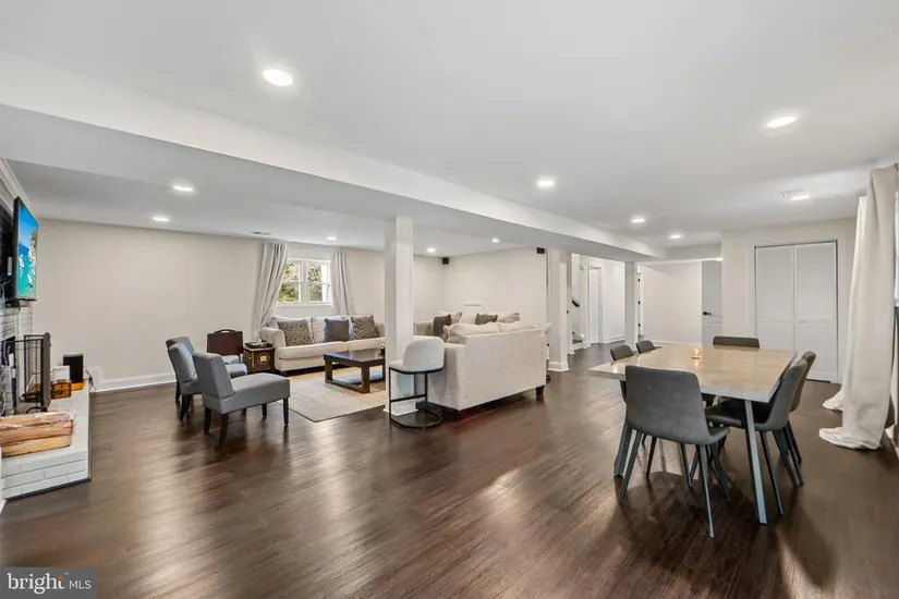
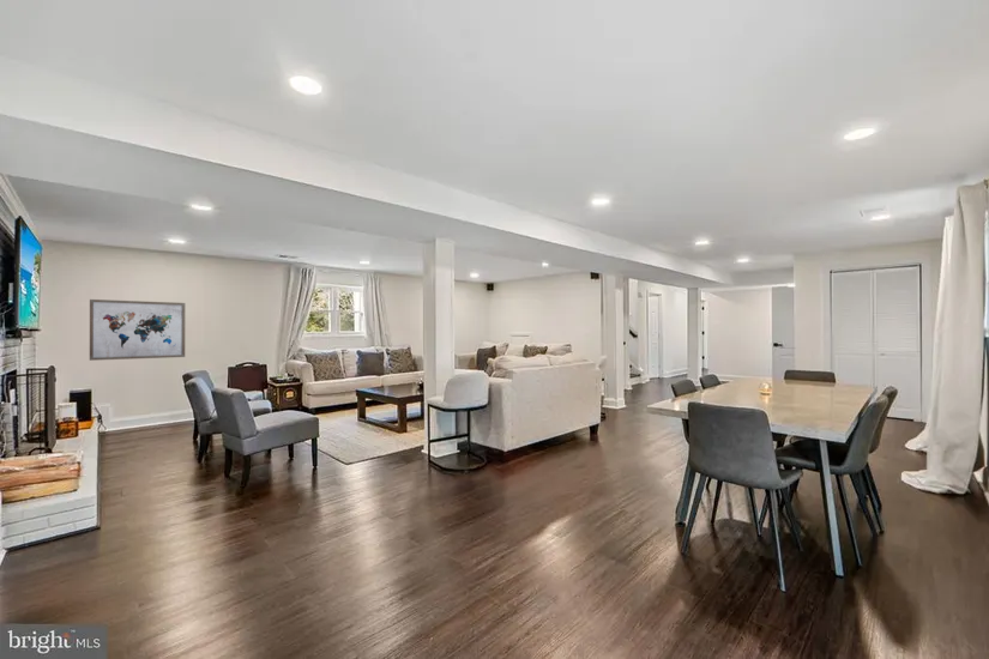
+ wall art (139, 330)
